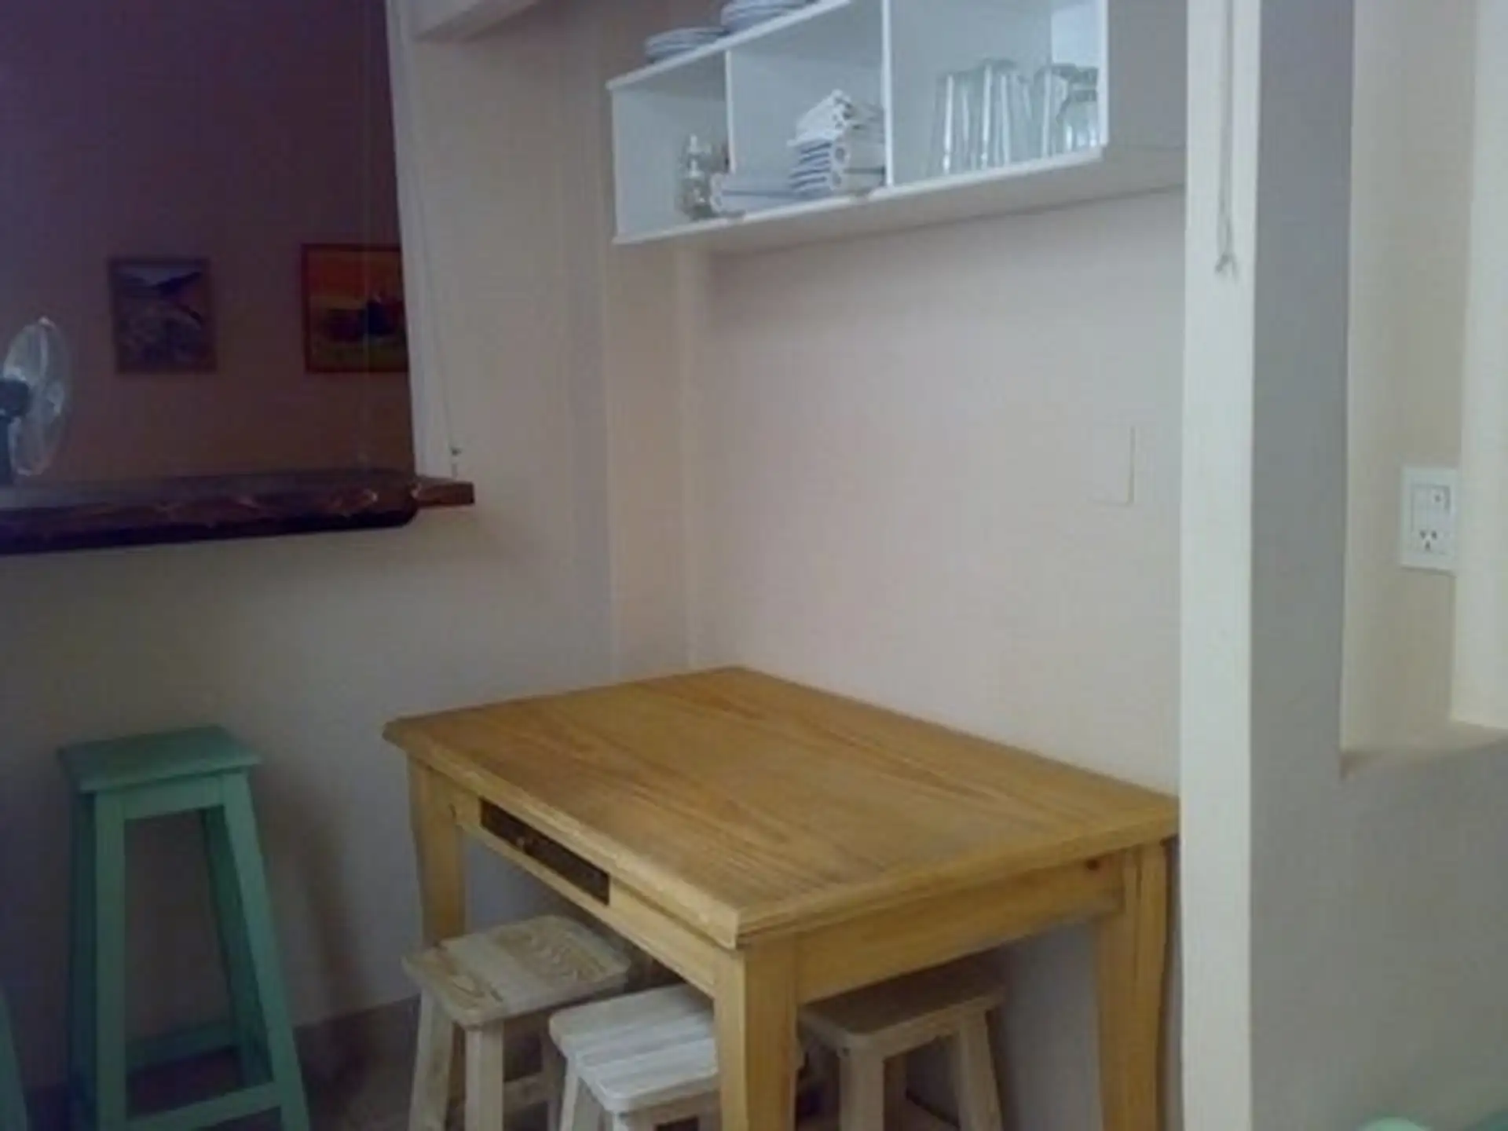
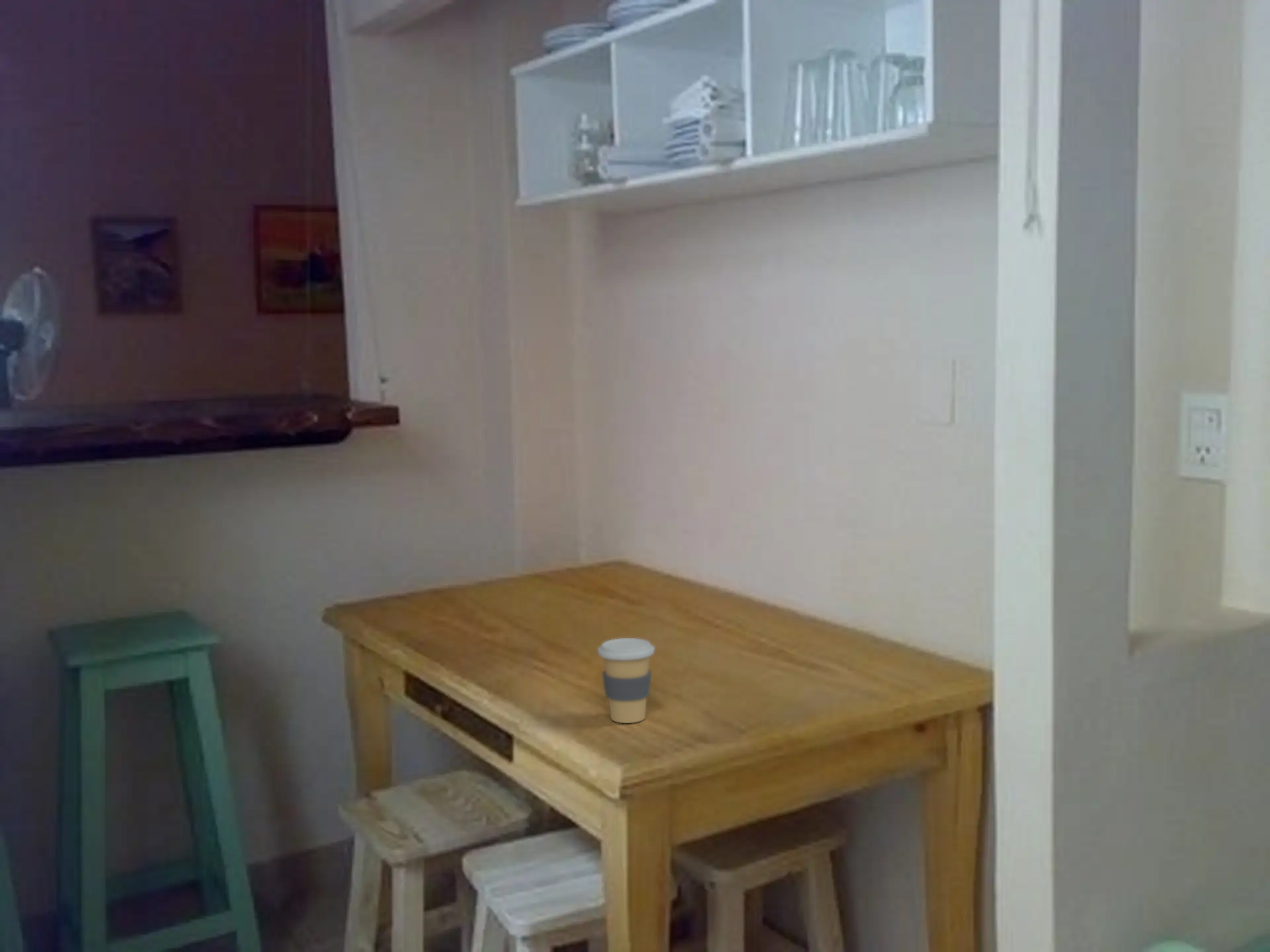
+ coffee cup (626, 681)
